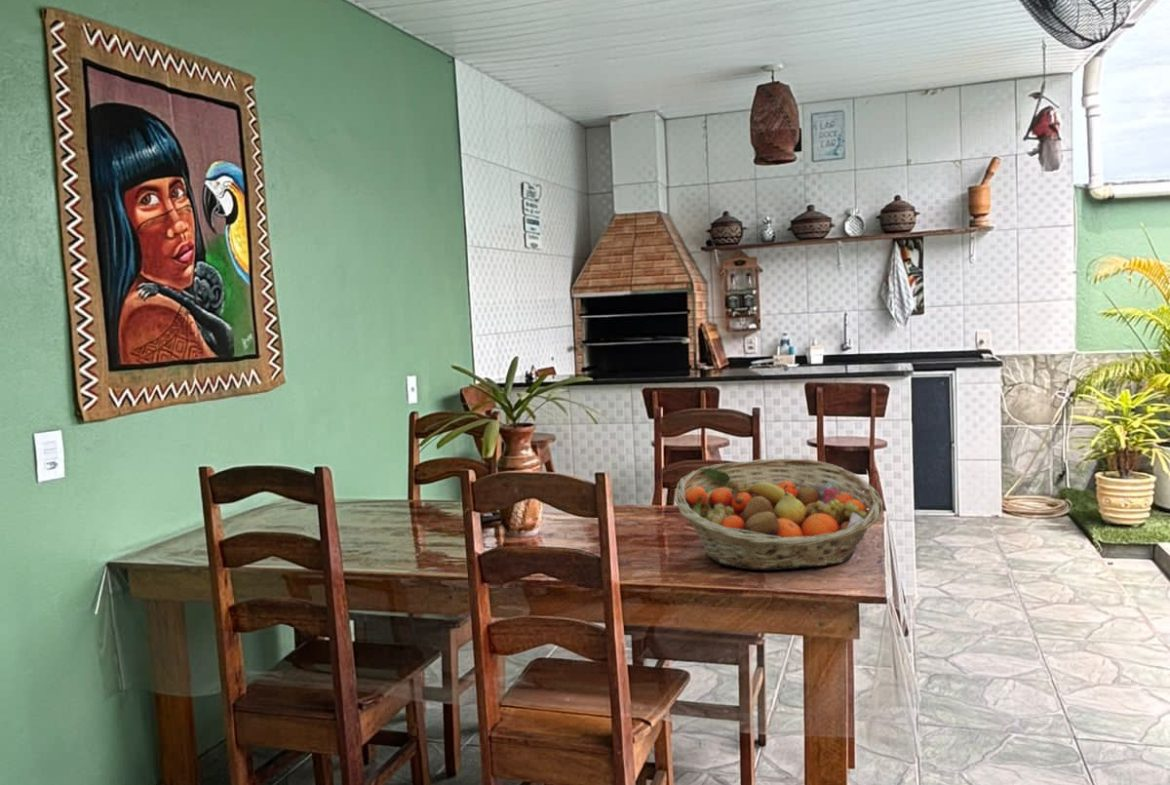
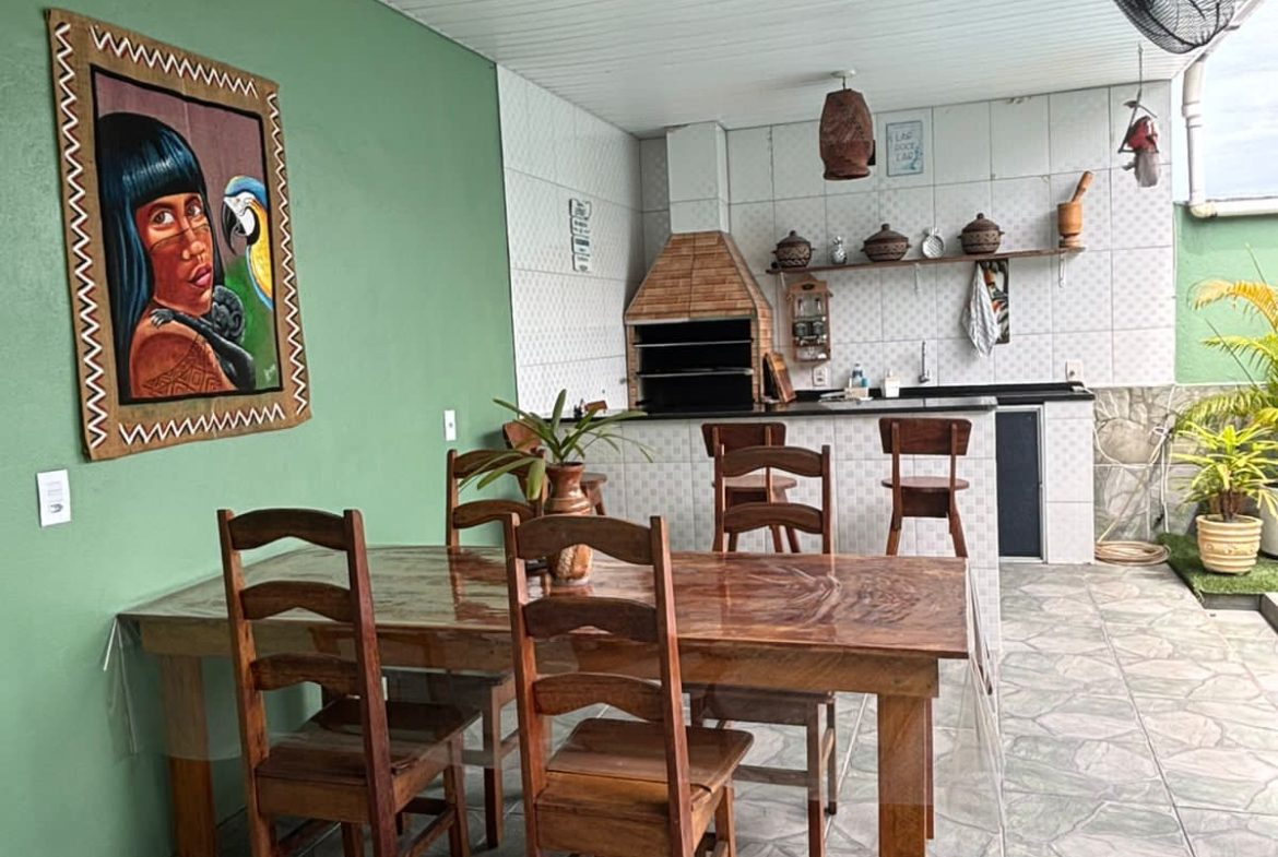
- fruit basket (777, 511)
